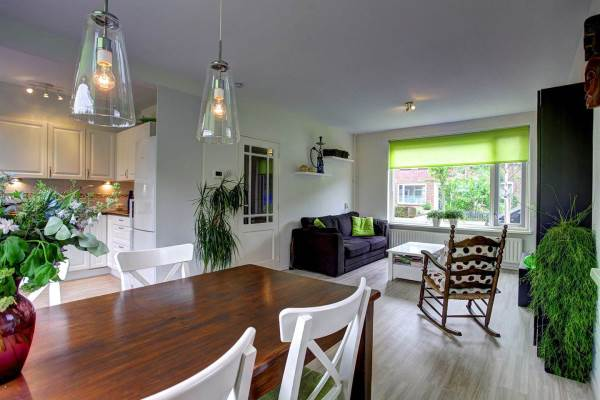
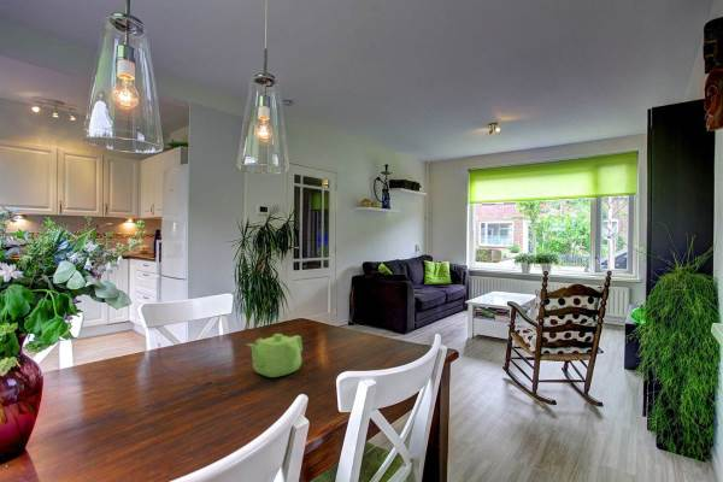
+ teapot (276, 352)
